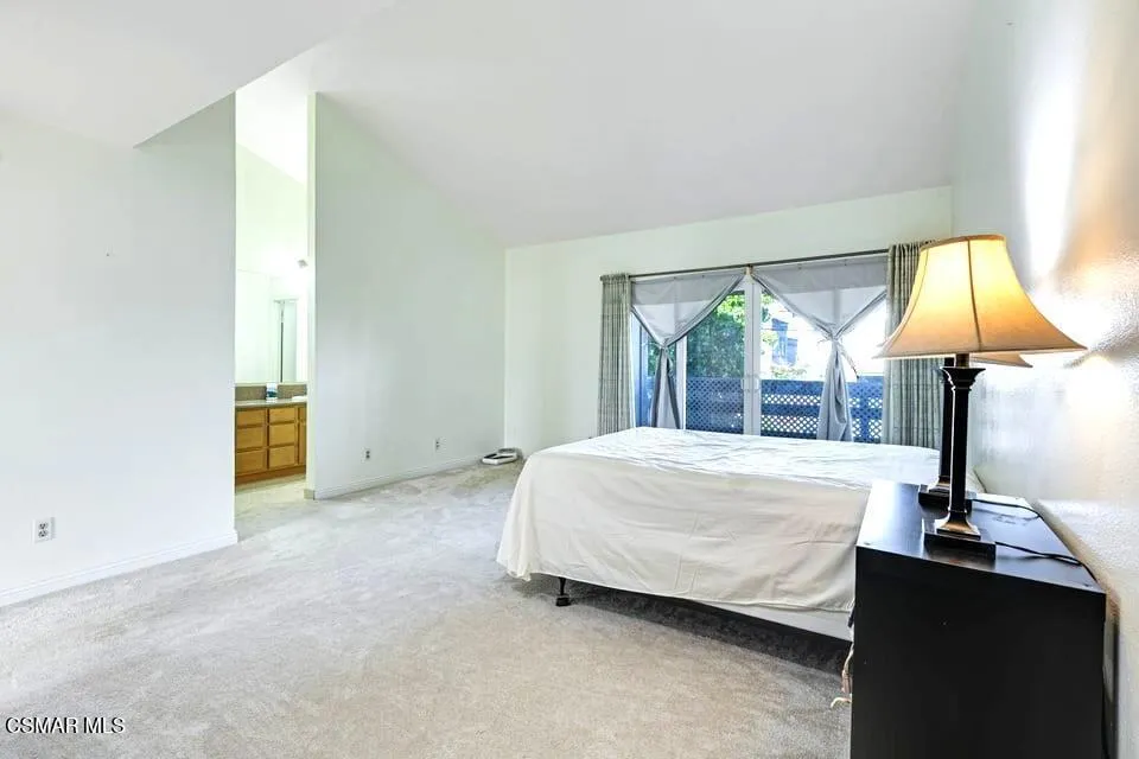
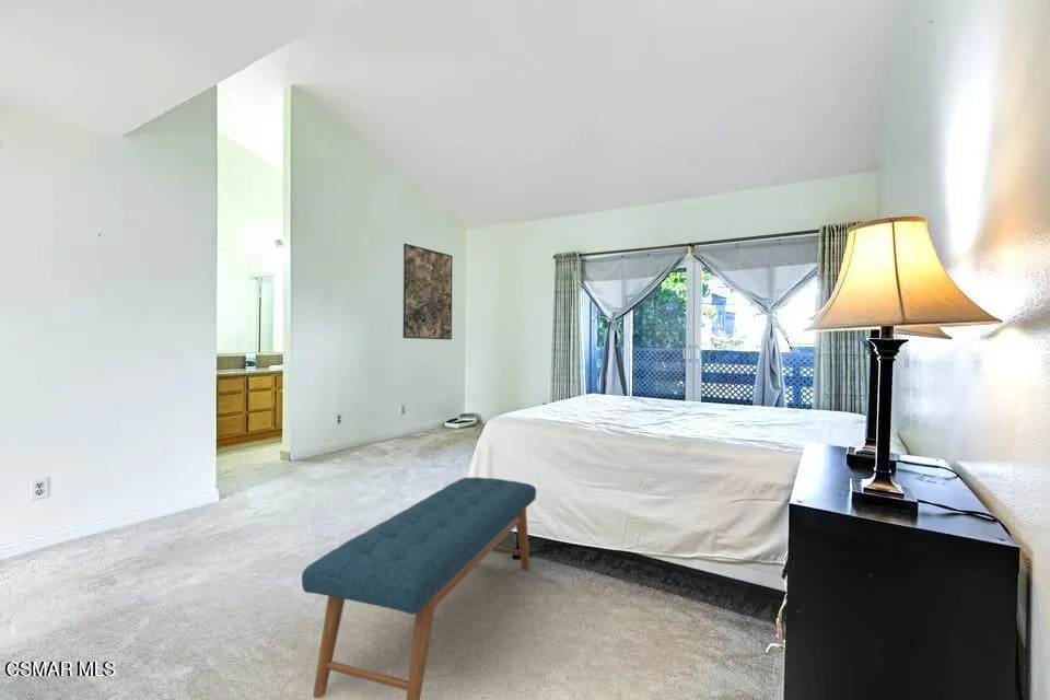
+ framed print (429, 294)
+ bench (445, 562)
